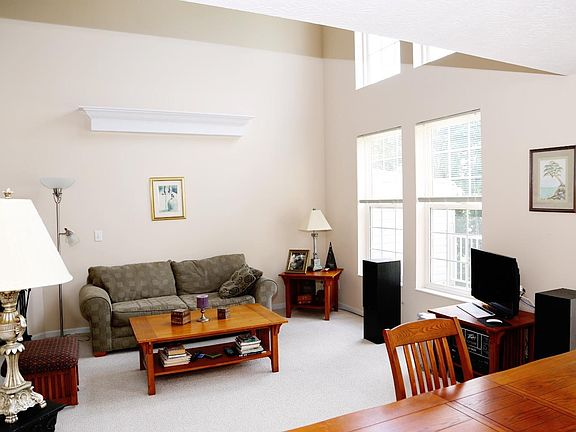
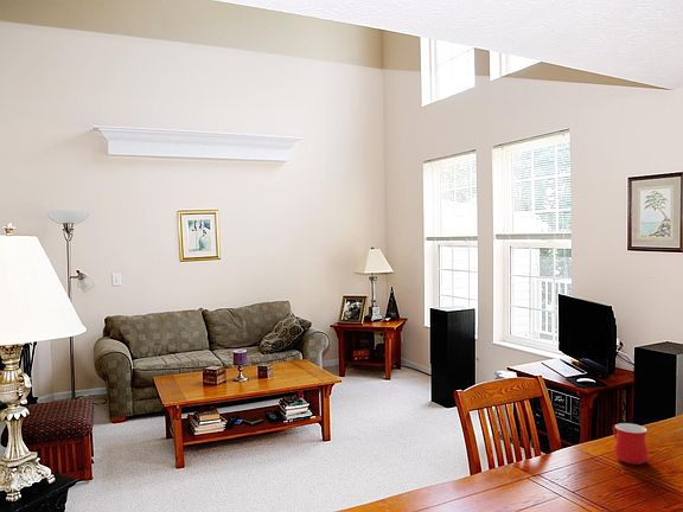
+ mug (627, 442)
